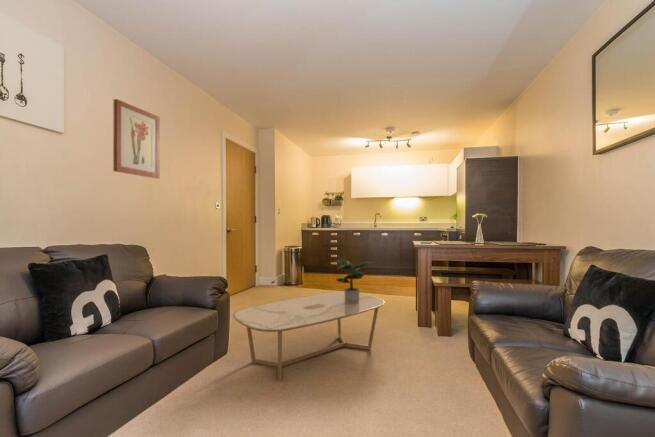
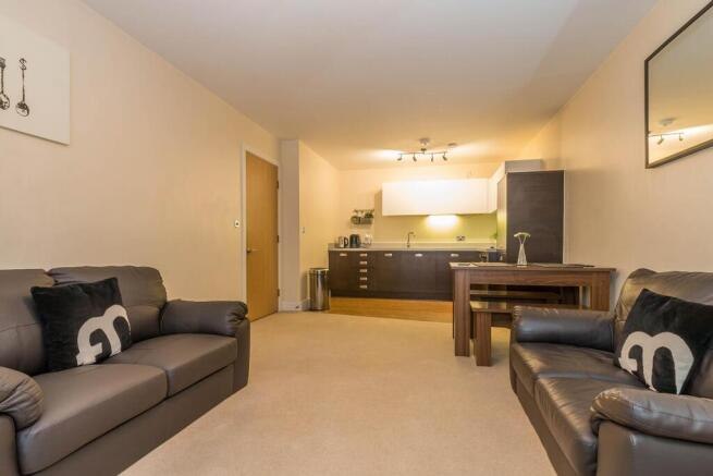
- wall art (138, 141)
- potted plant (350, 279)
- coffee table (311, 325)
